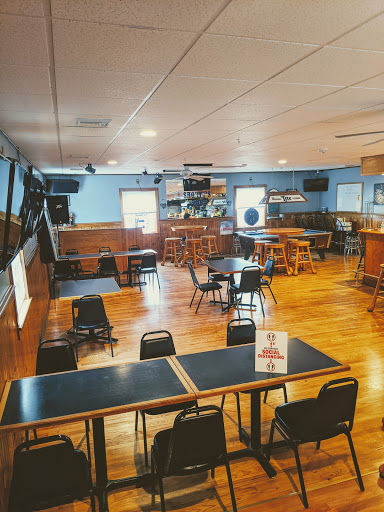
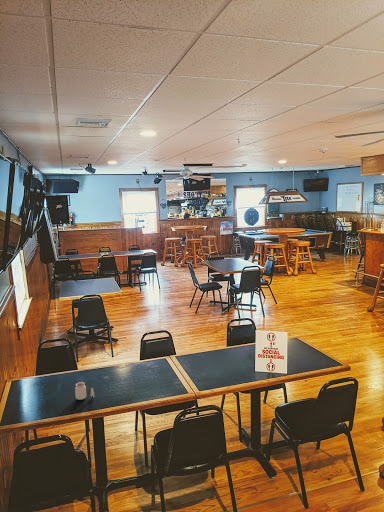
+ candle (84, 390)
